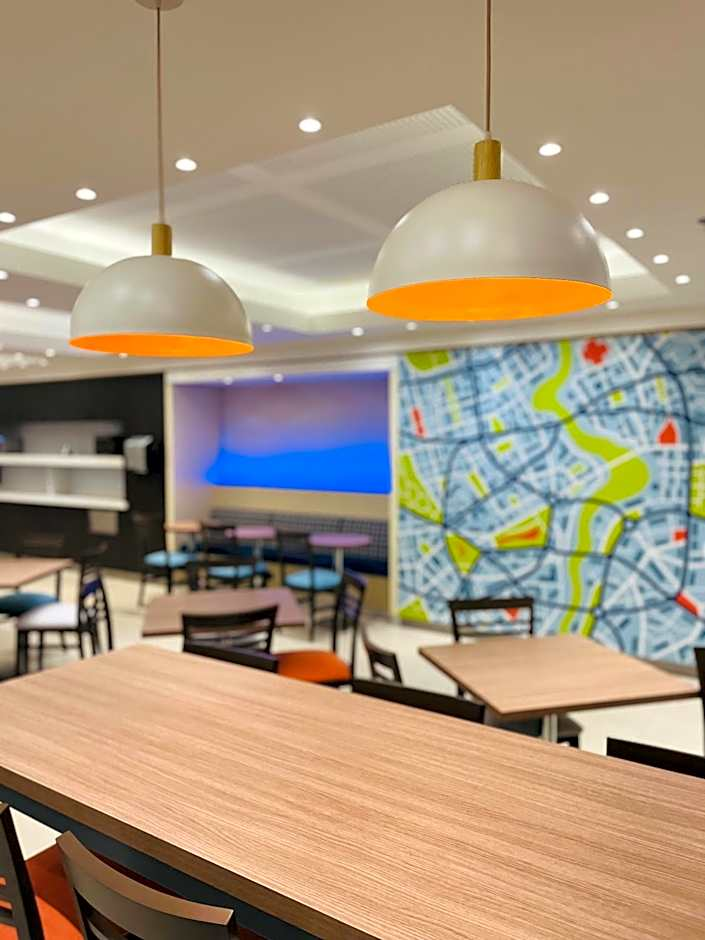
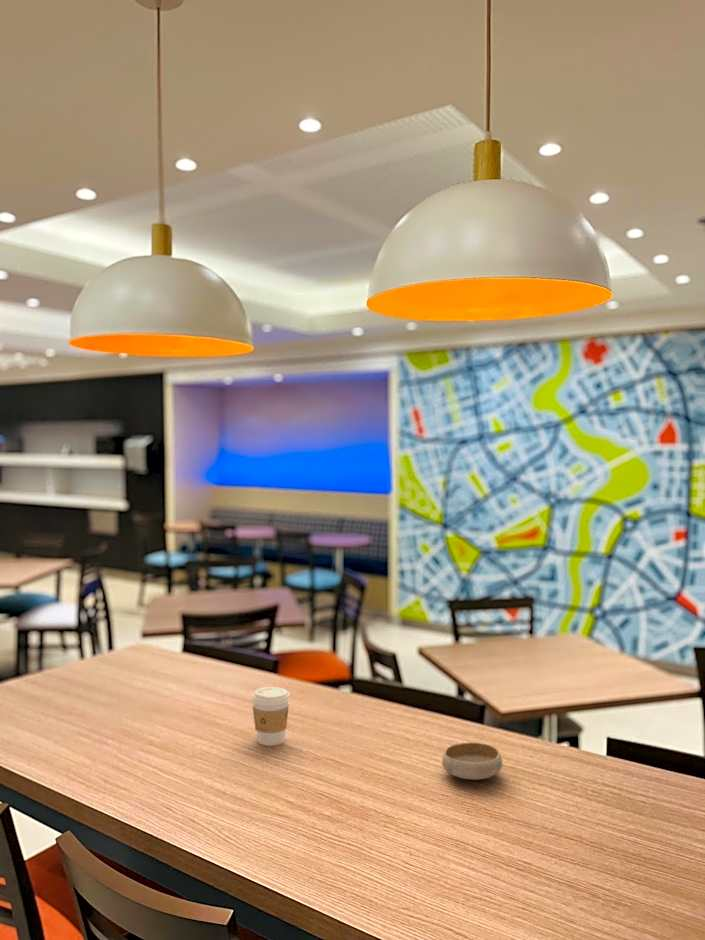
+ bowl (472, 763)
+ coffee cup (271, 715)
